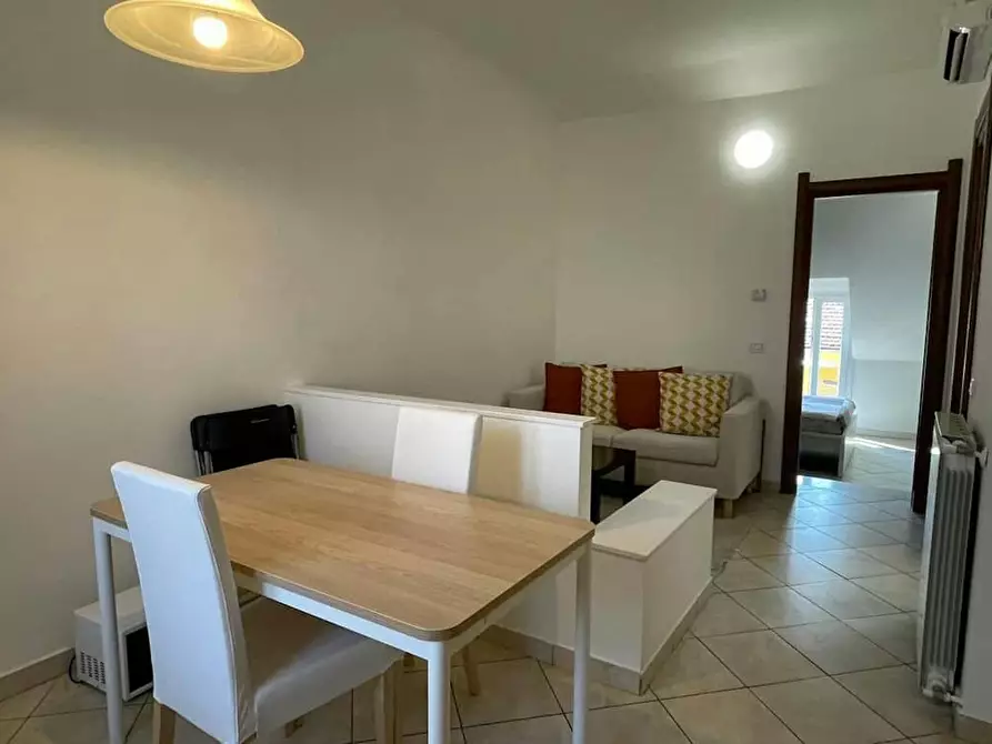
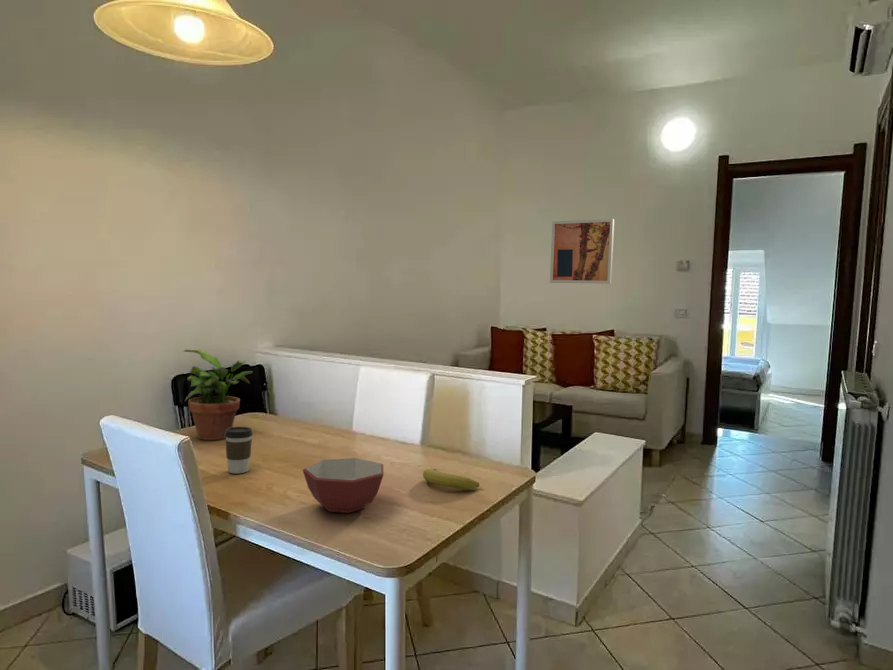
+ potted plant (223, 393)
+ bowl (346, 487)
+ coffee cup (238, 450)
+ fruit (445, 476)
+ wall art (581, 251)
